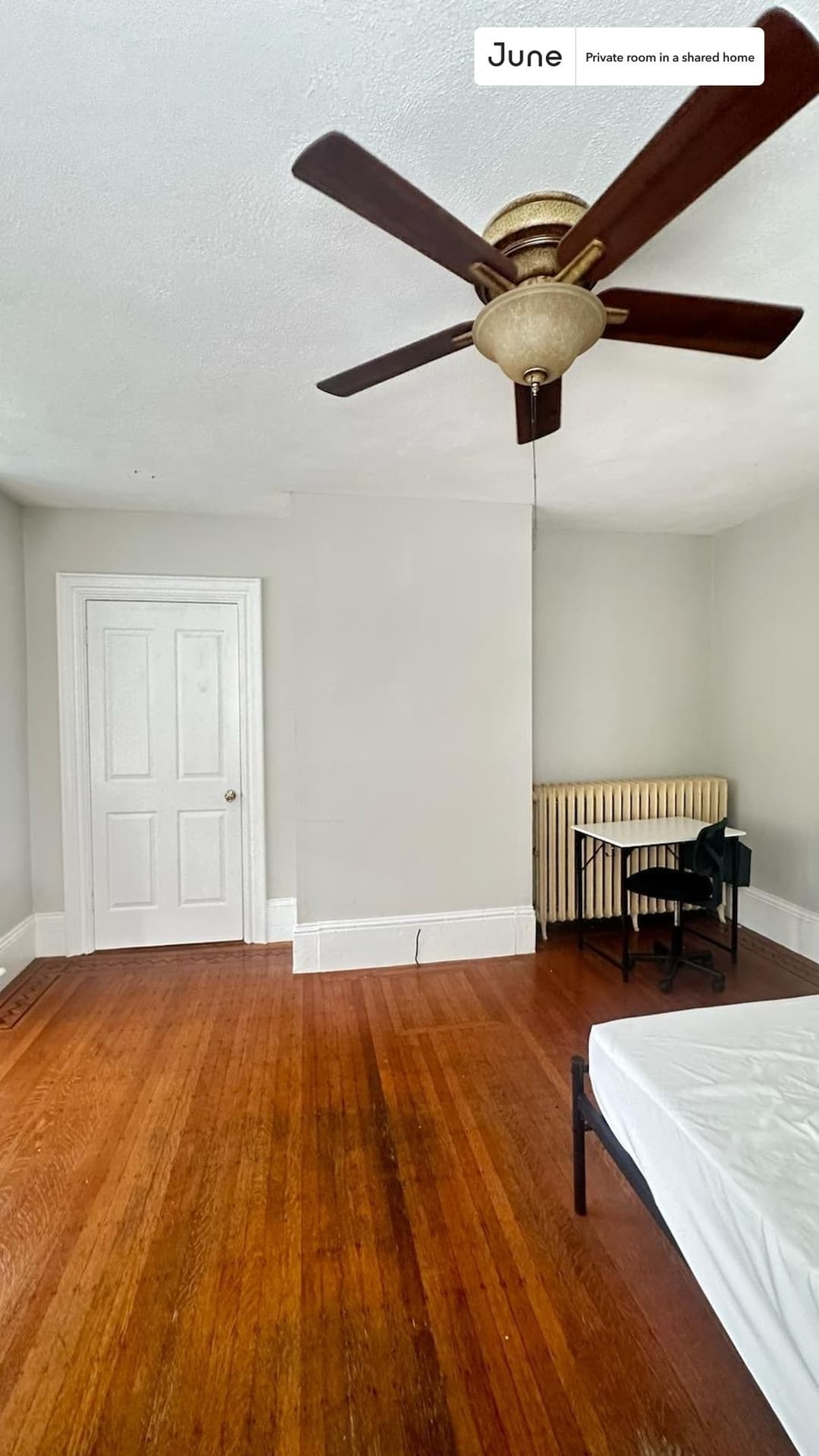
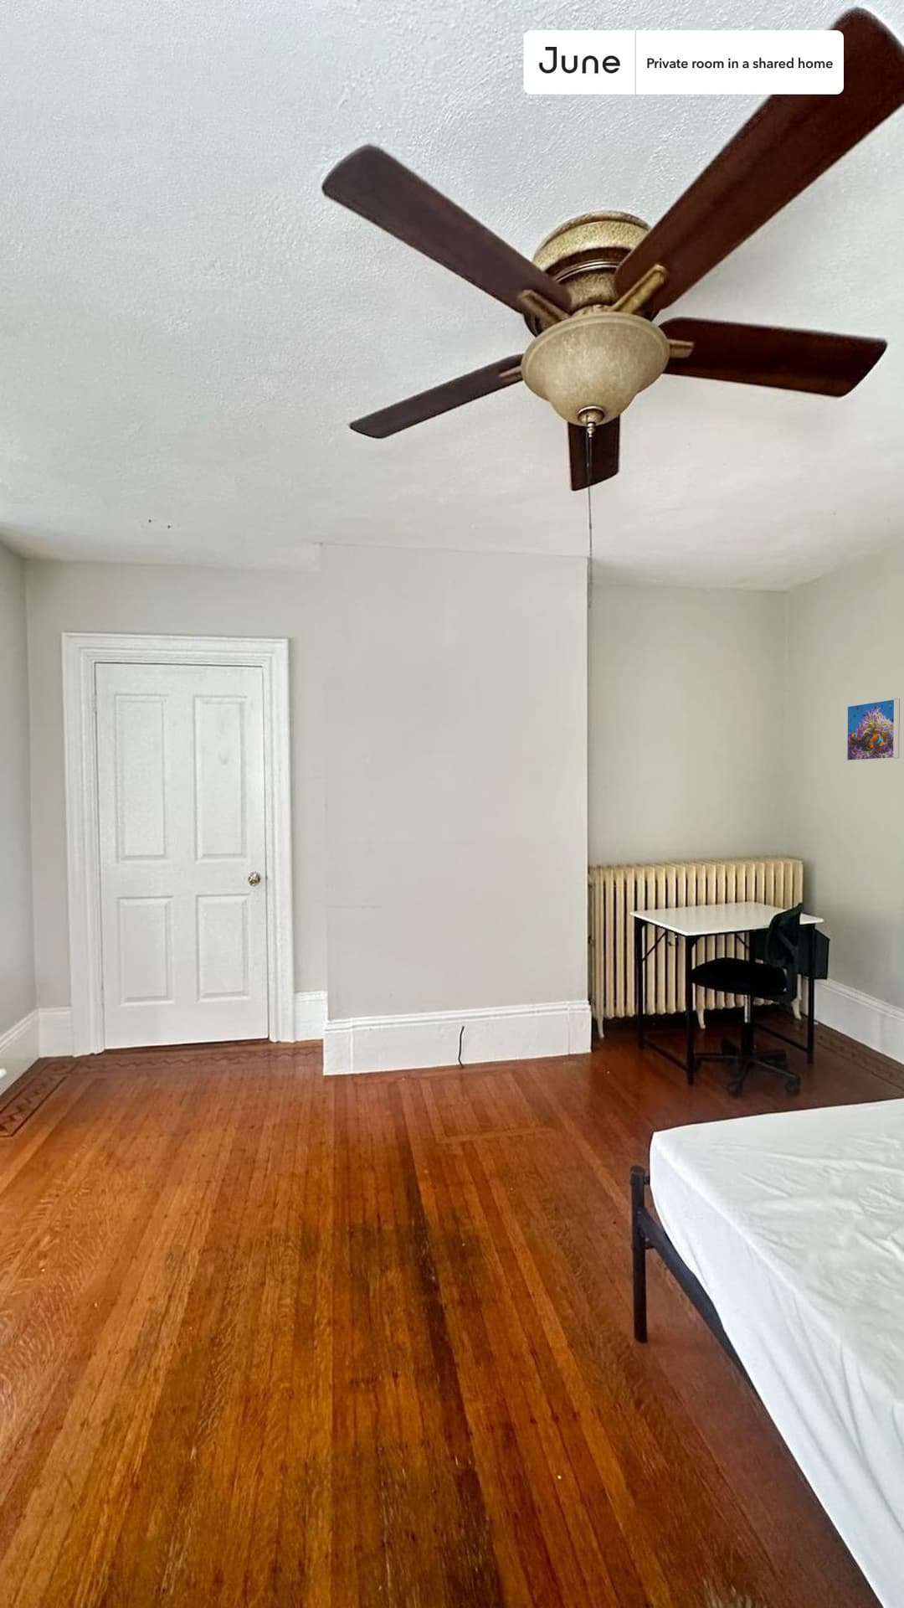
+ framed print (871, 731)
